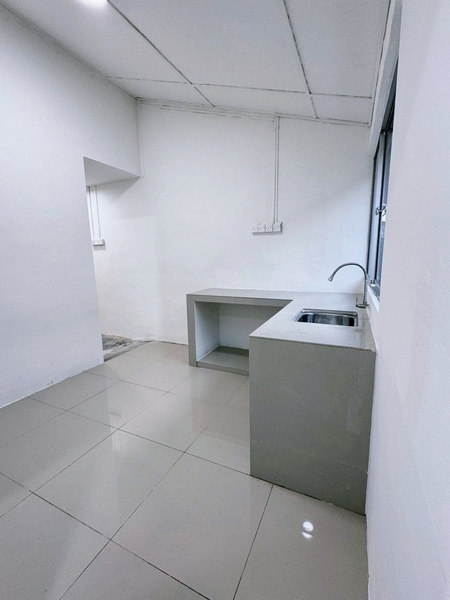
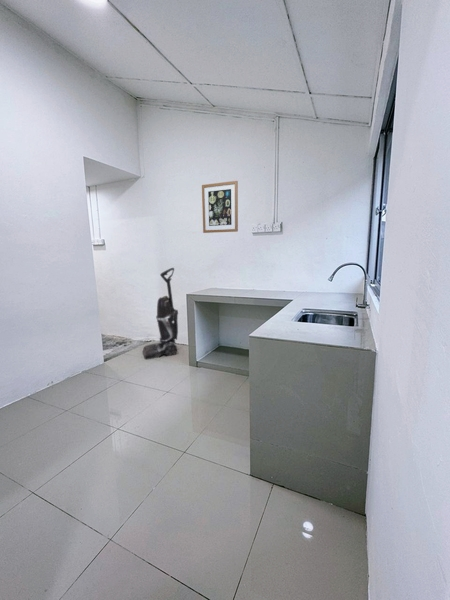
+ wall art (219, 208)
+ vacuum cleaner (159, 311)
